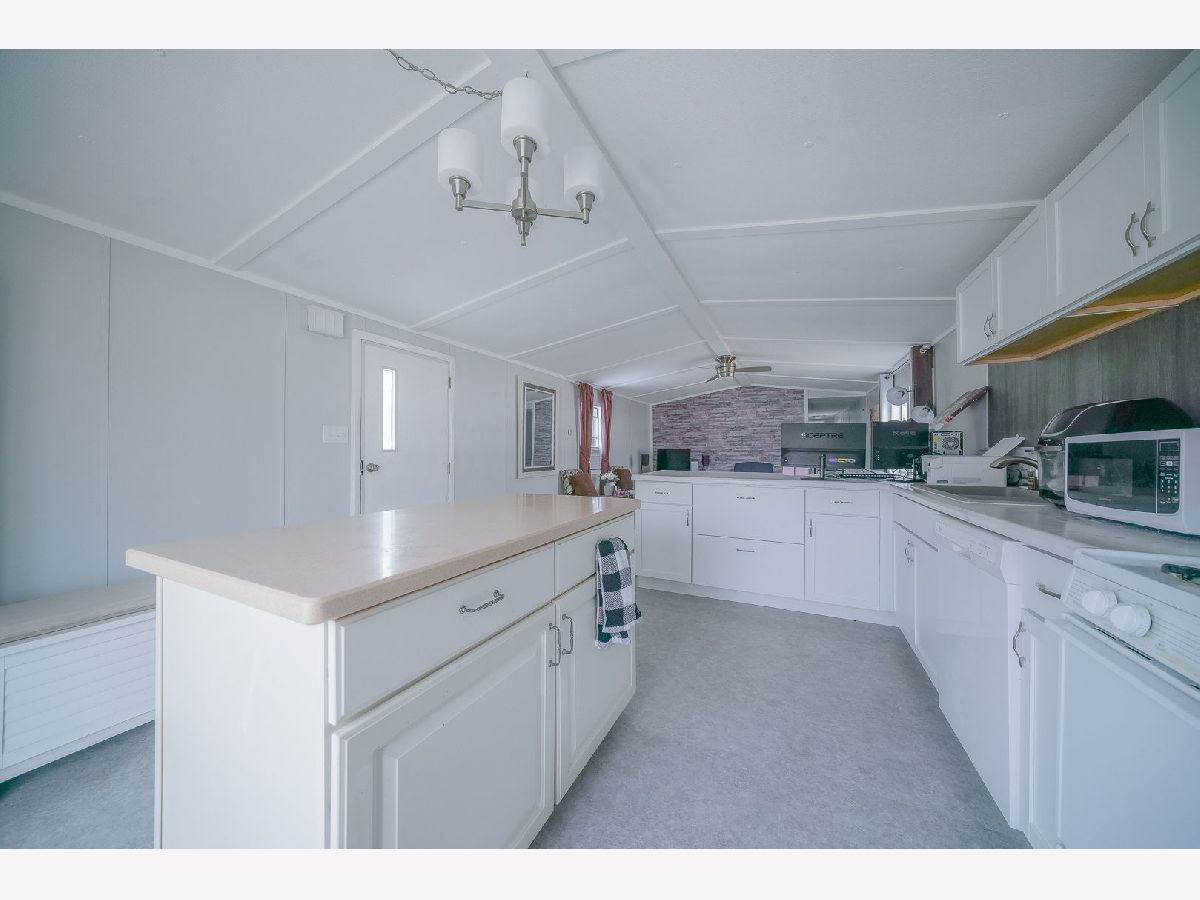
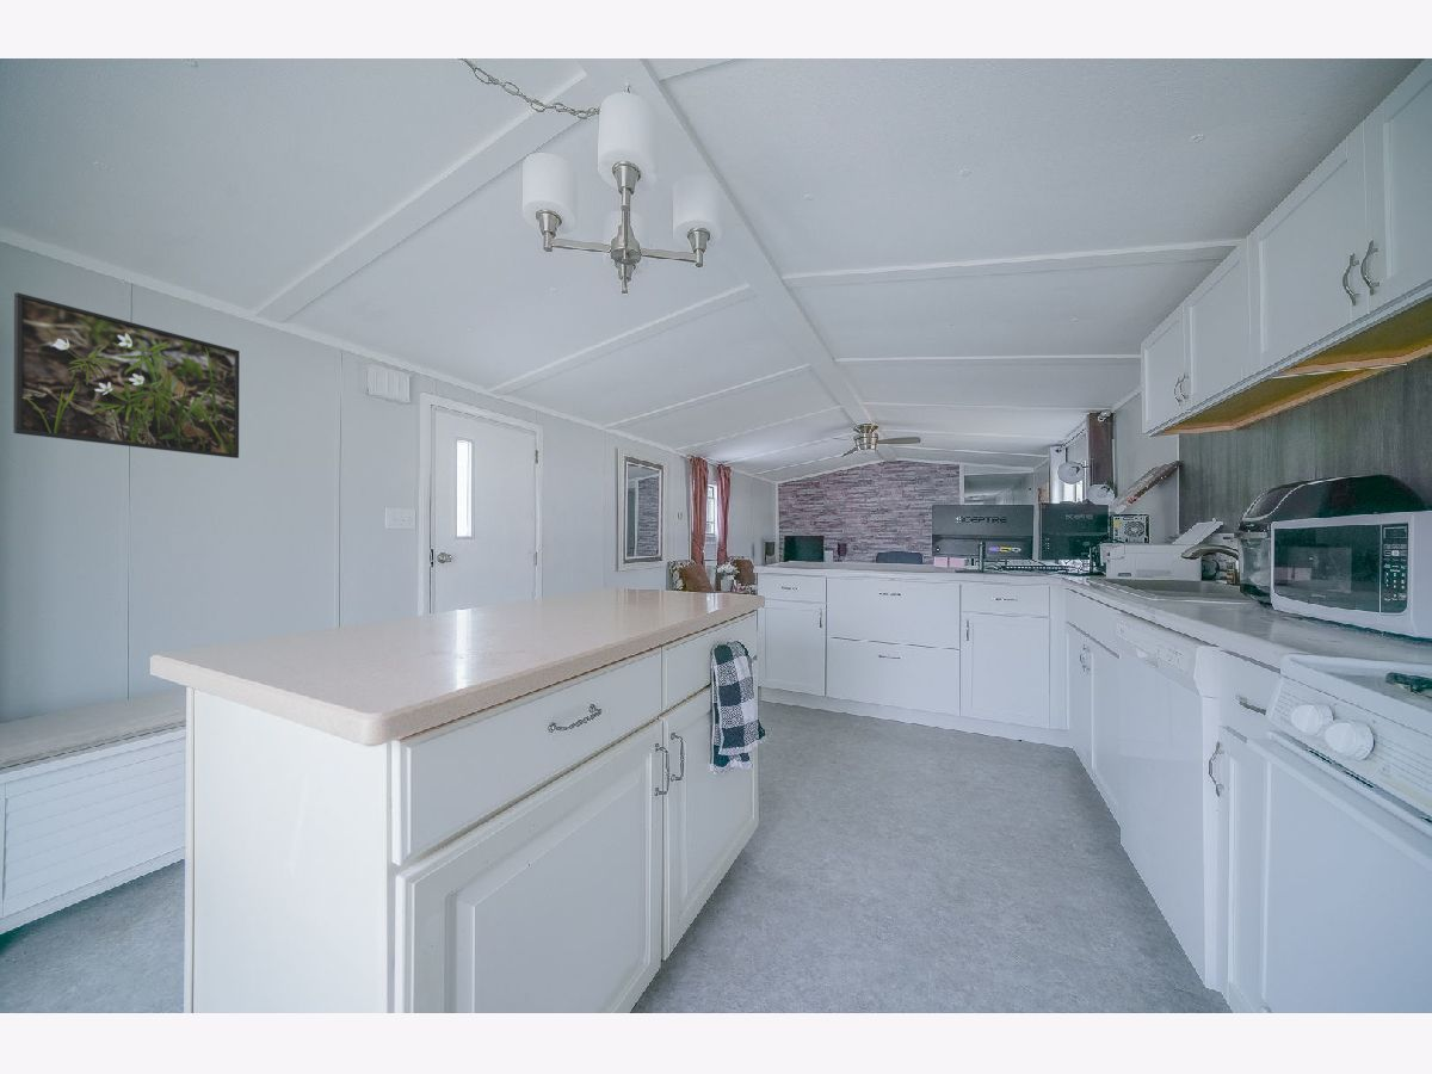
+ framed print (141, 385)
